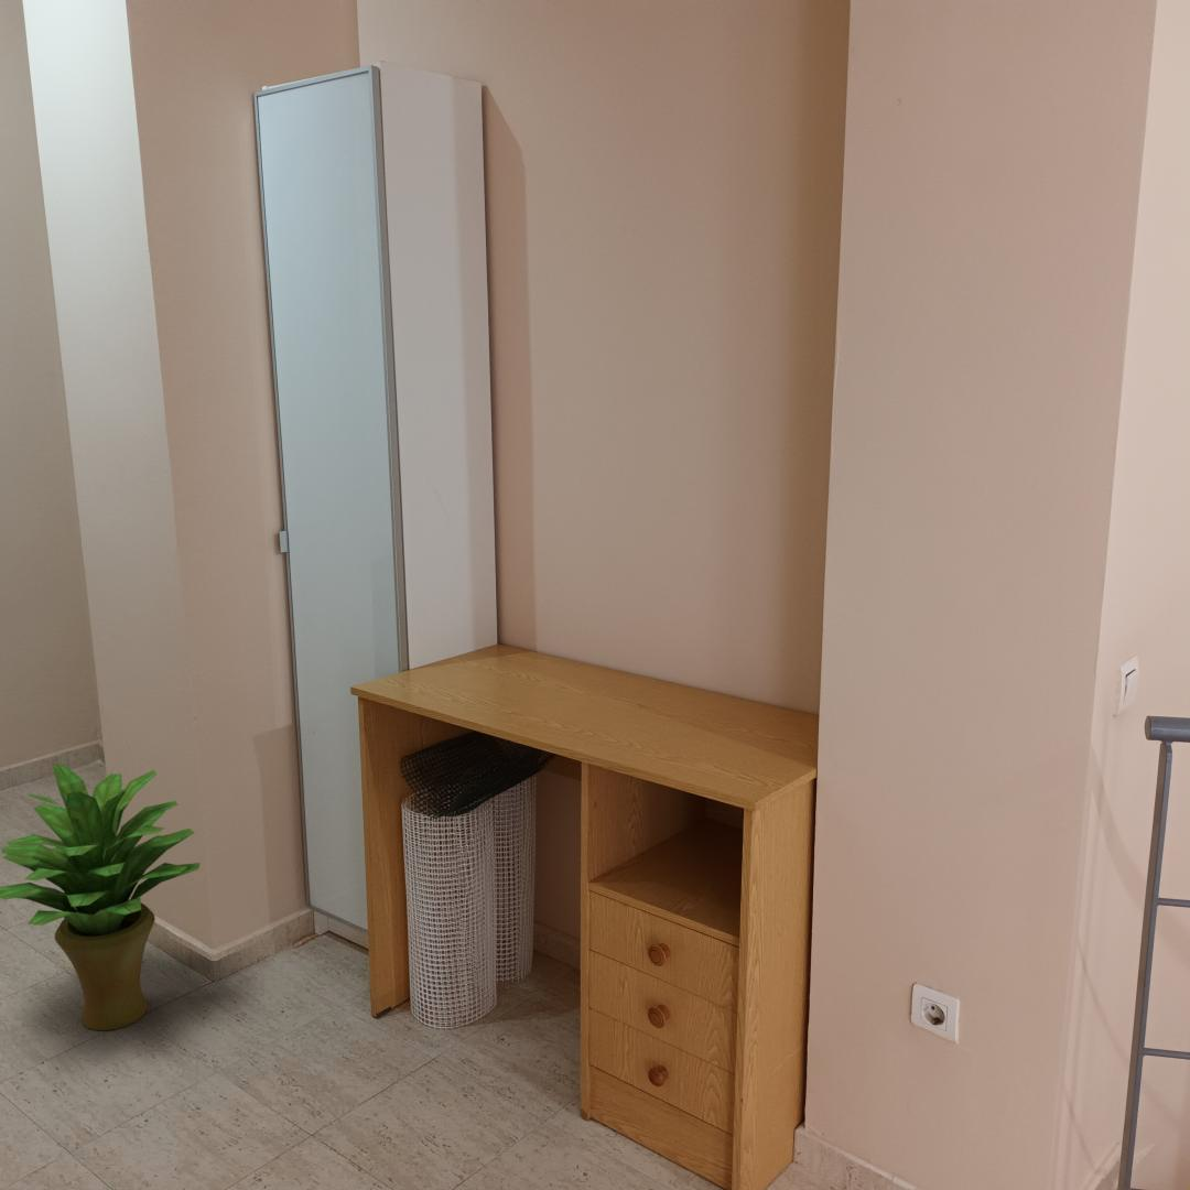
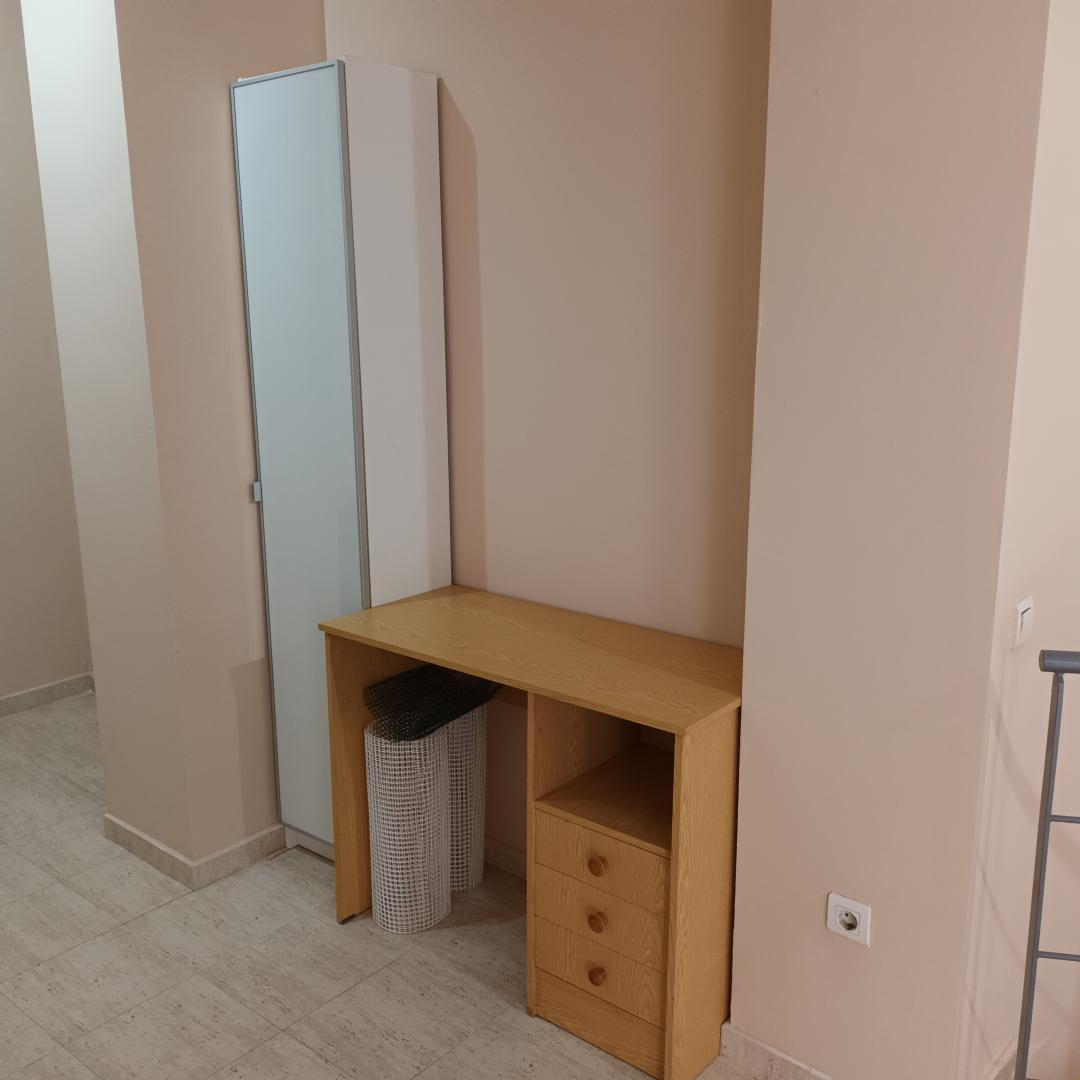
- potted plant (105, 896)
